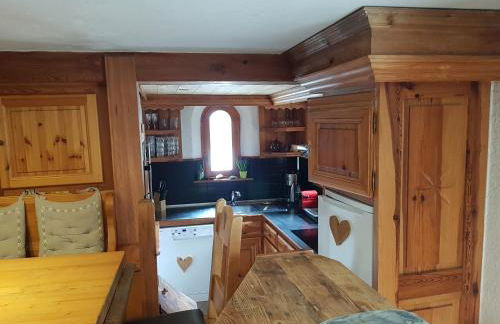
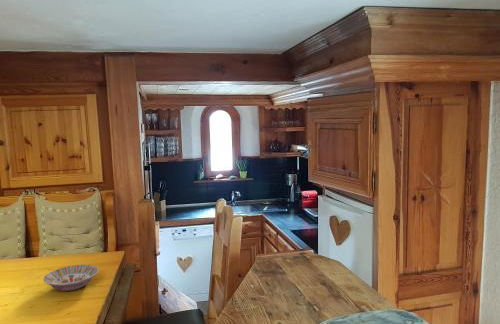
+ bowl (71, 279)
